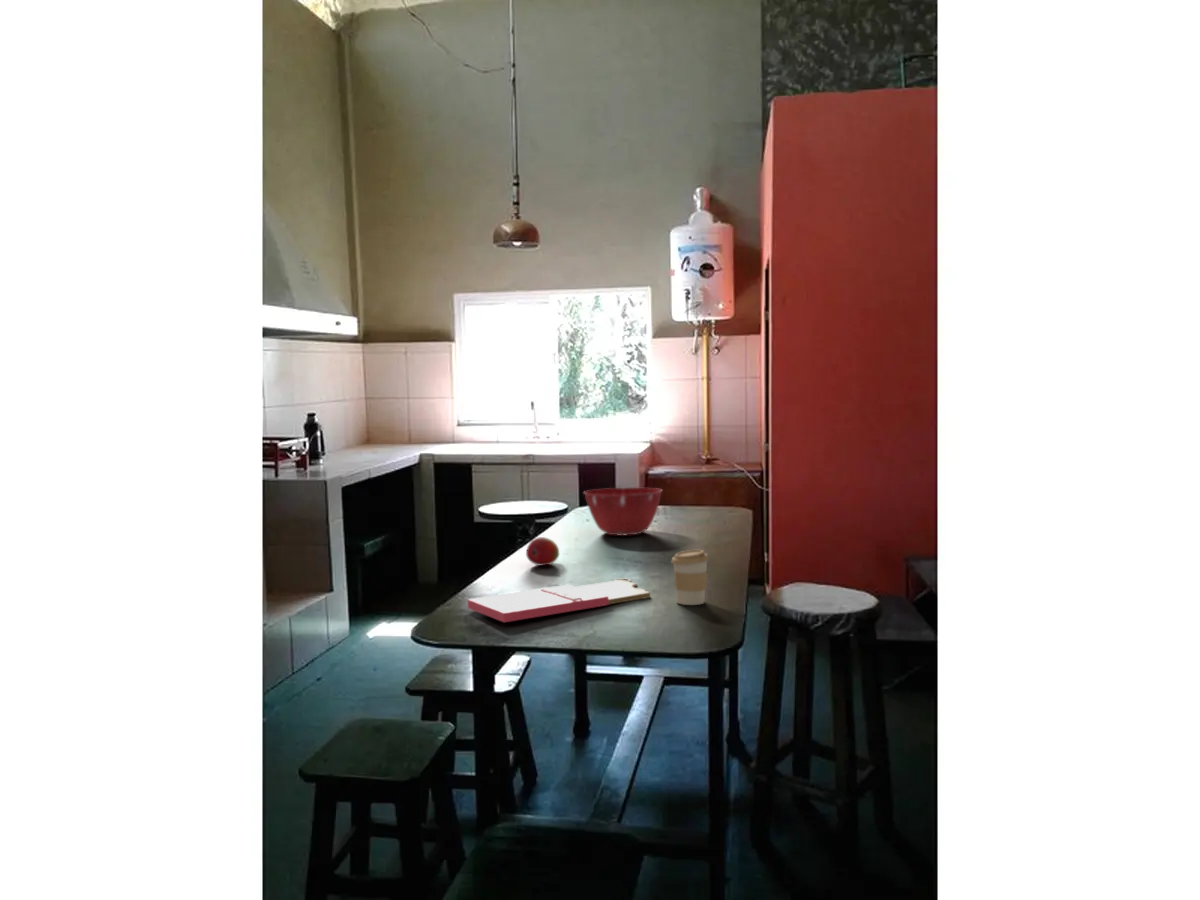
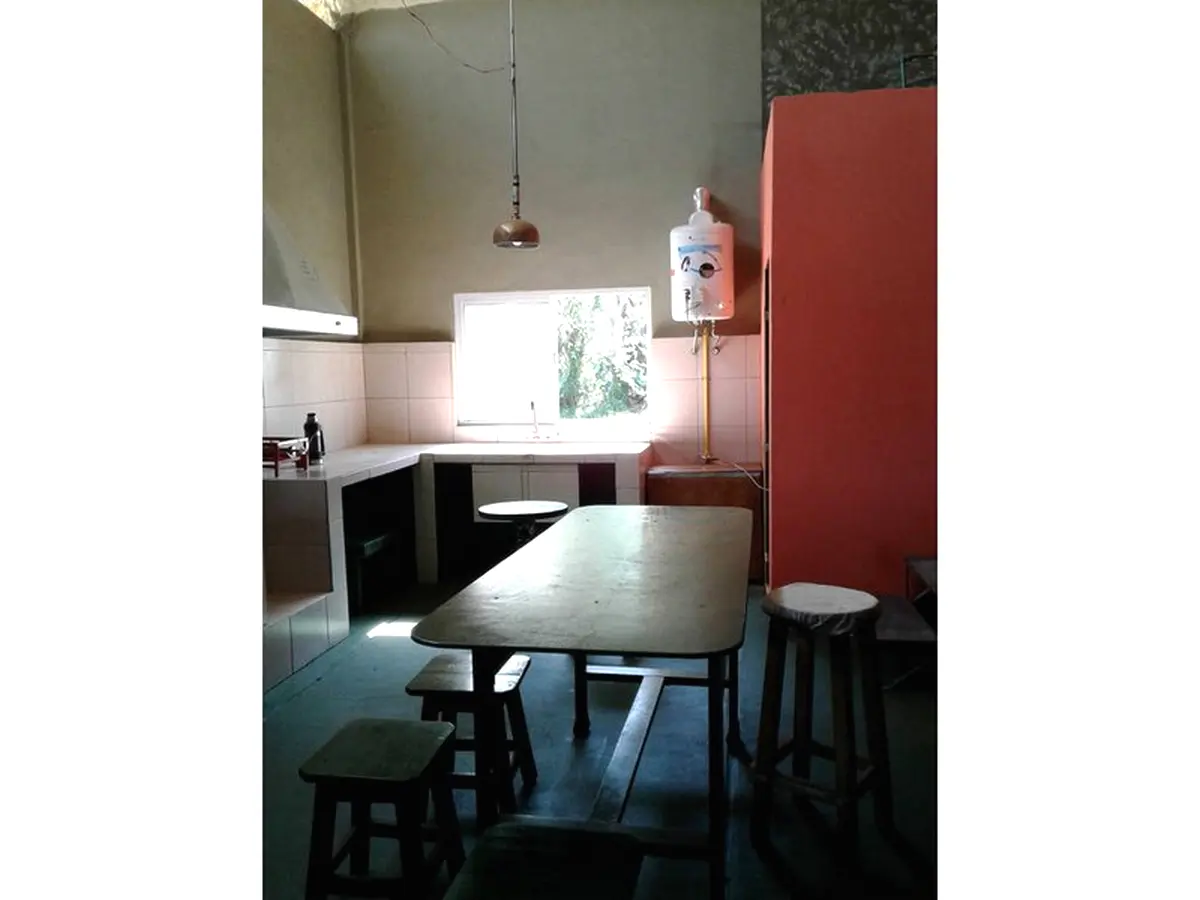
- fruit (543, 551)
- mixing bowl (623, 511)
- coffee cup (690, 576)
- cutting board (570, 595)
